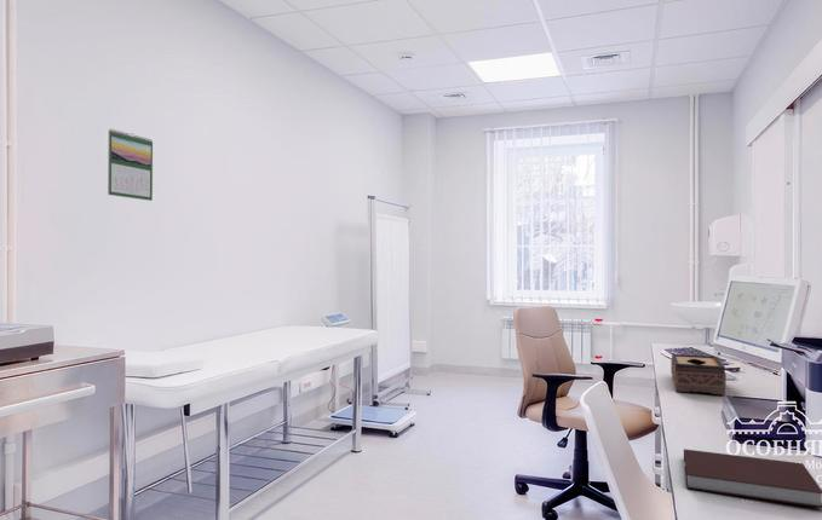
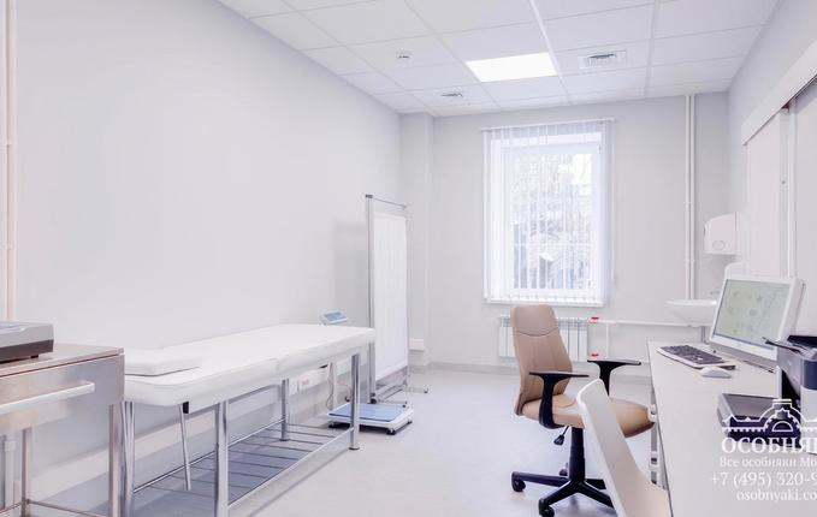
- notebook (746, 475)
- tissue box (696, 372)
- calendar (131, 164)
